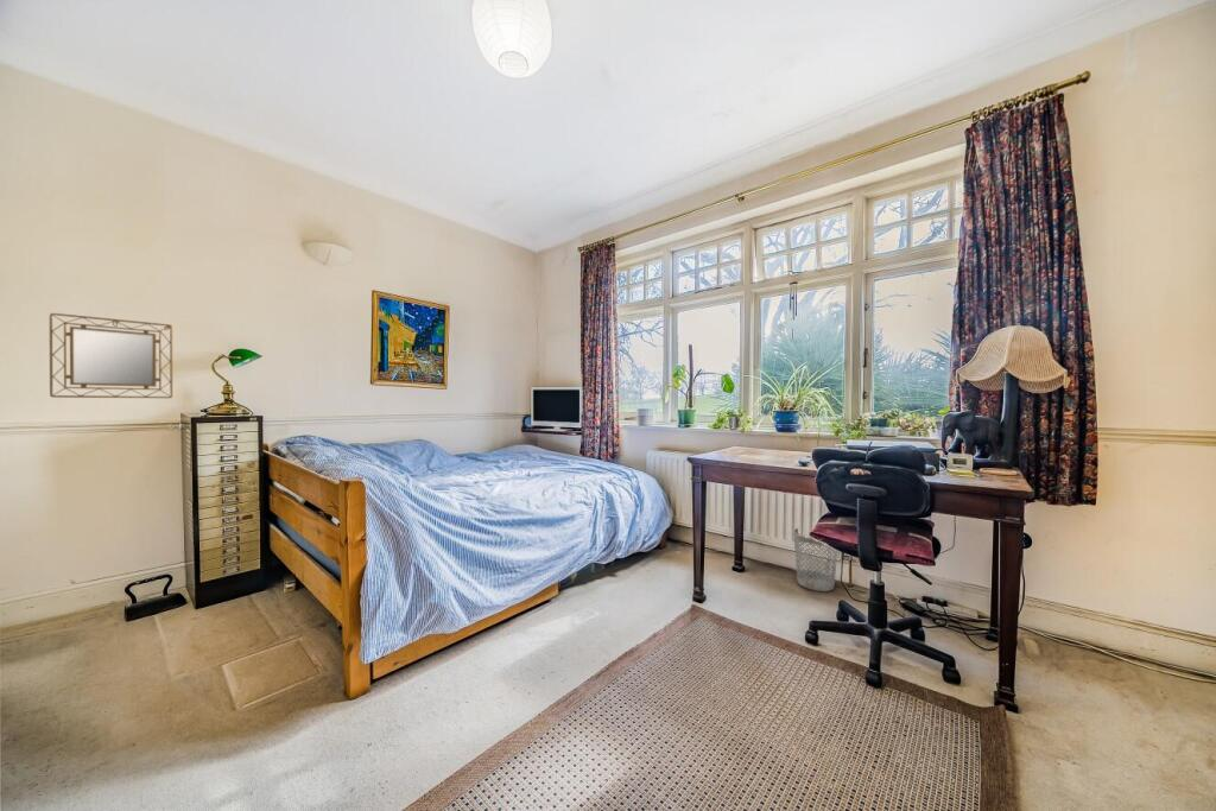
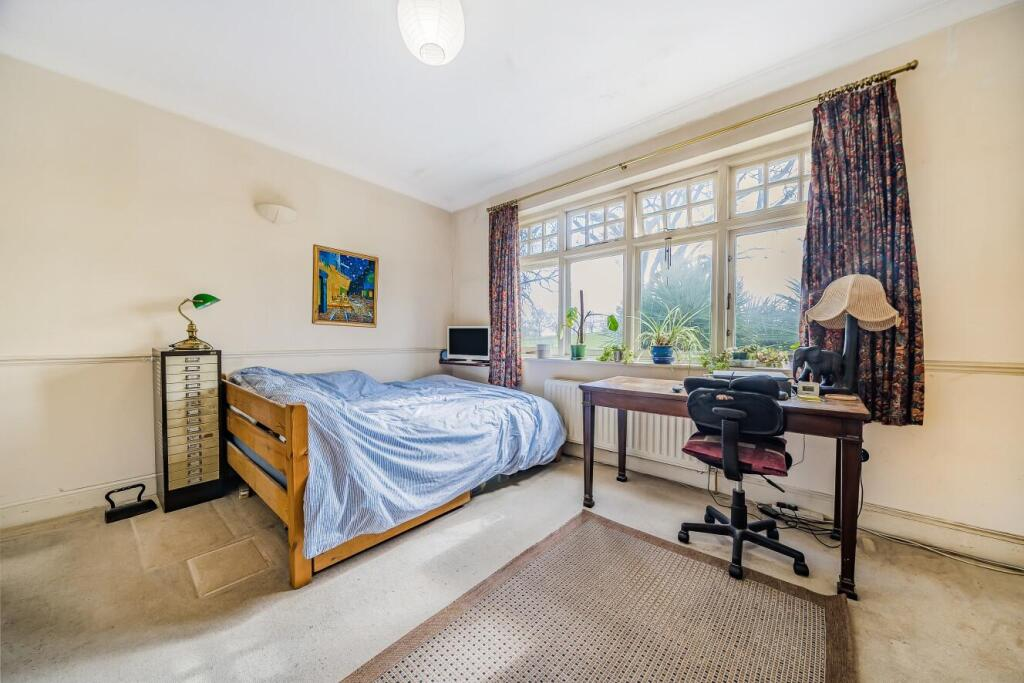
- wastebasket (815, 558)
- home mirror (115, 357)
